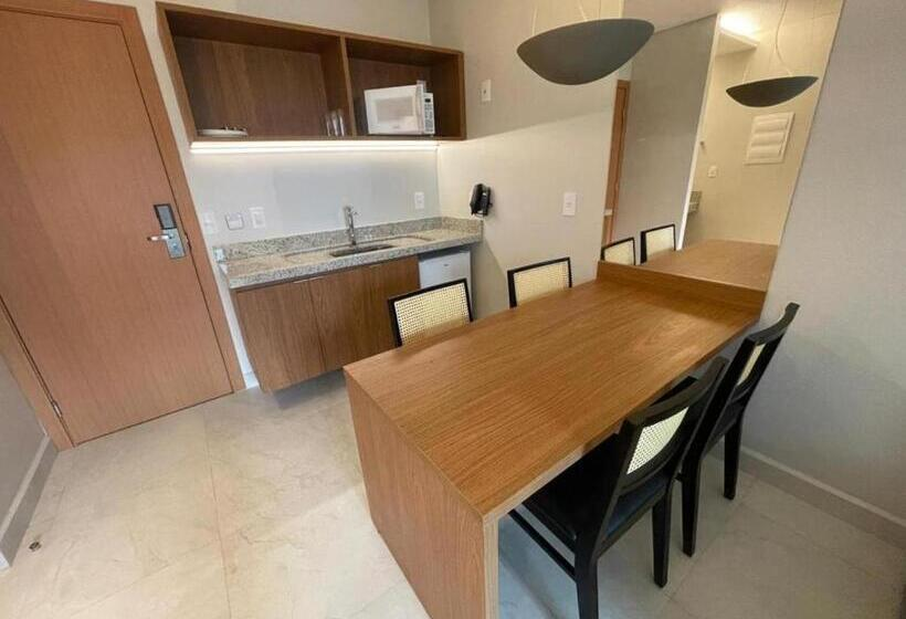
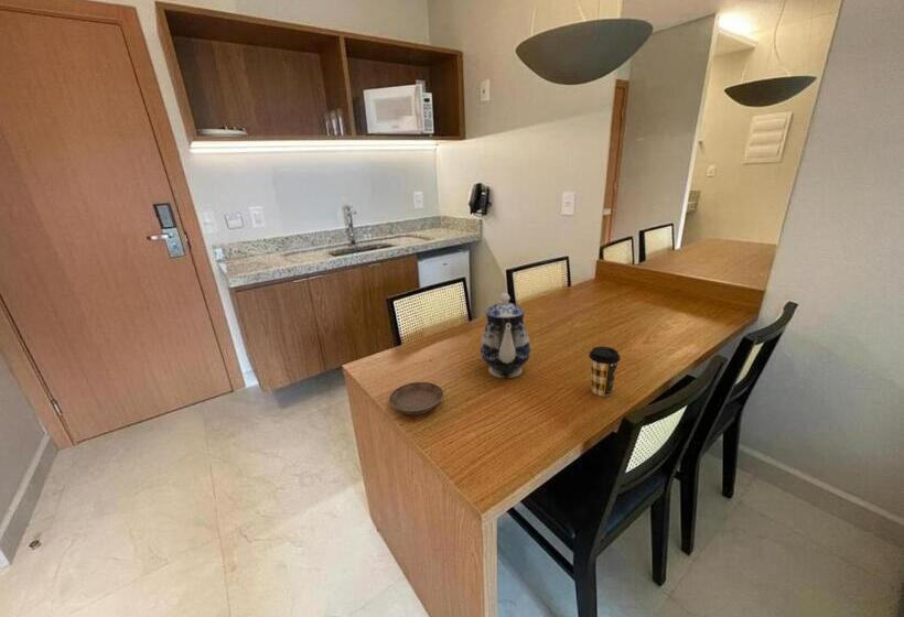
+ teapot (505, 333)
+ coffee cup (603, 371)
+ saucer (417, 399)
